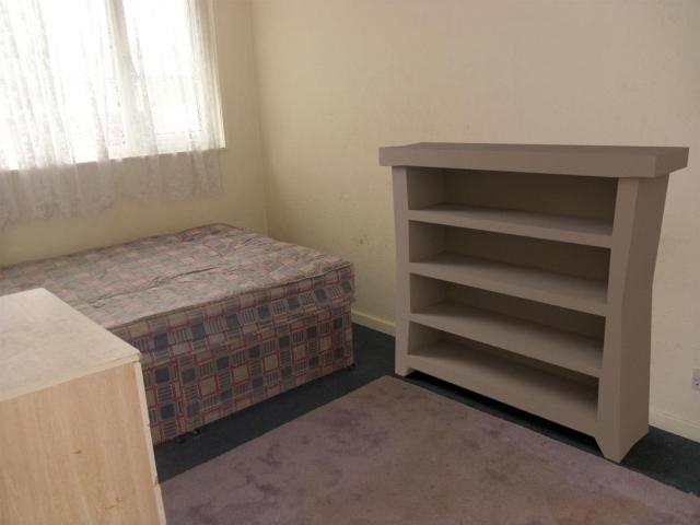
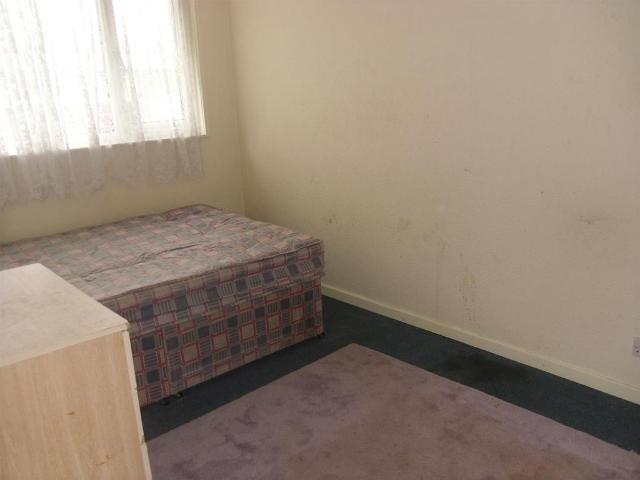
- bookshelf (509, 281)
